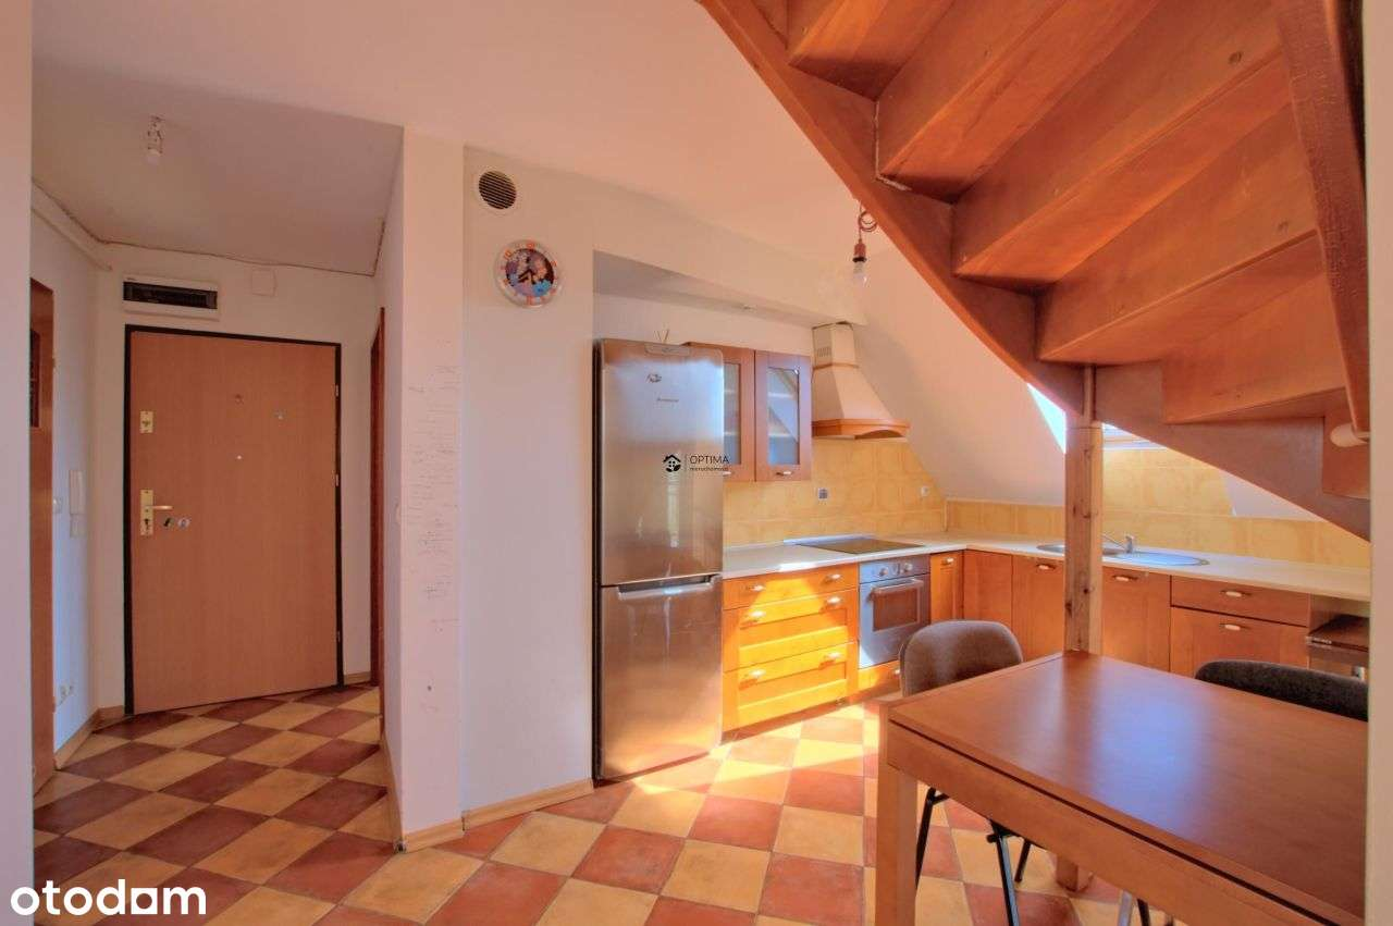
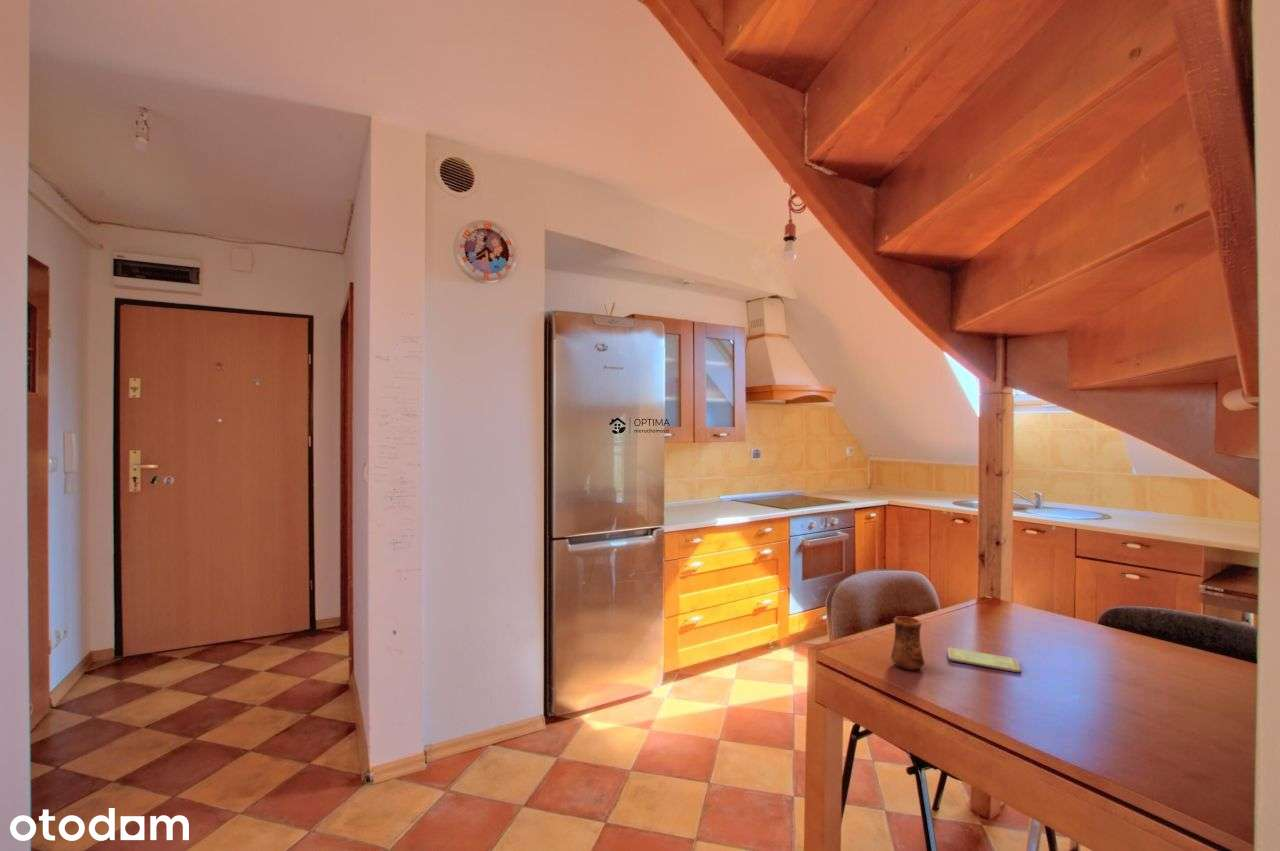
+ smartphone (982, 659)
+ cup (907, 642)
